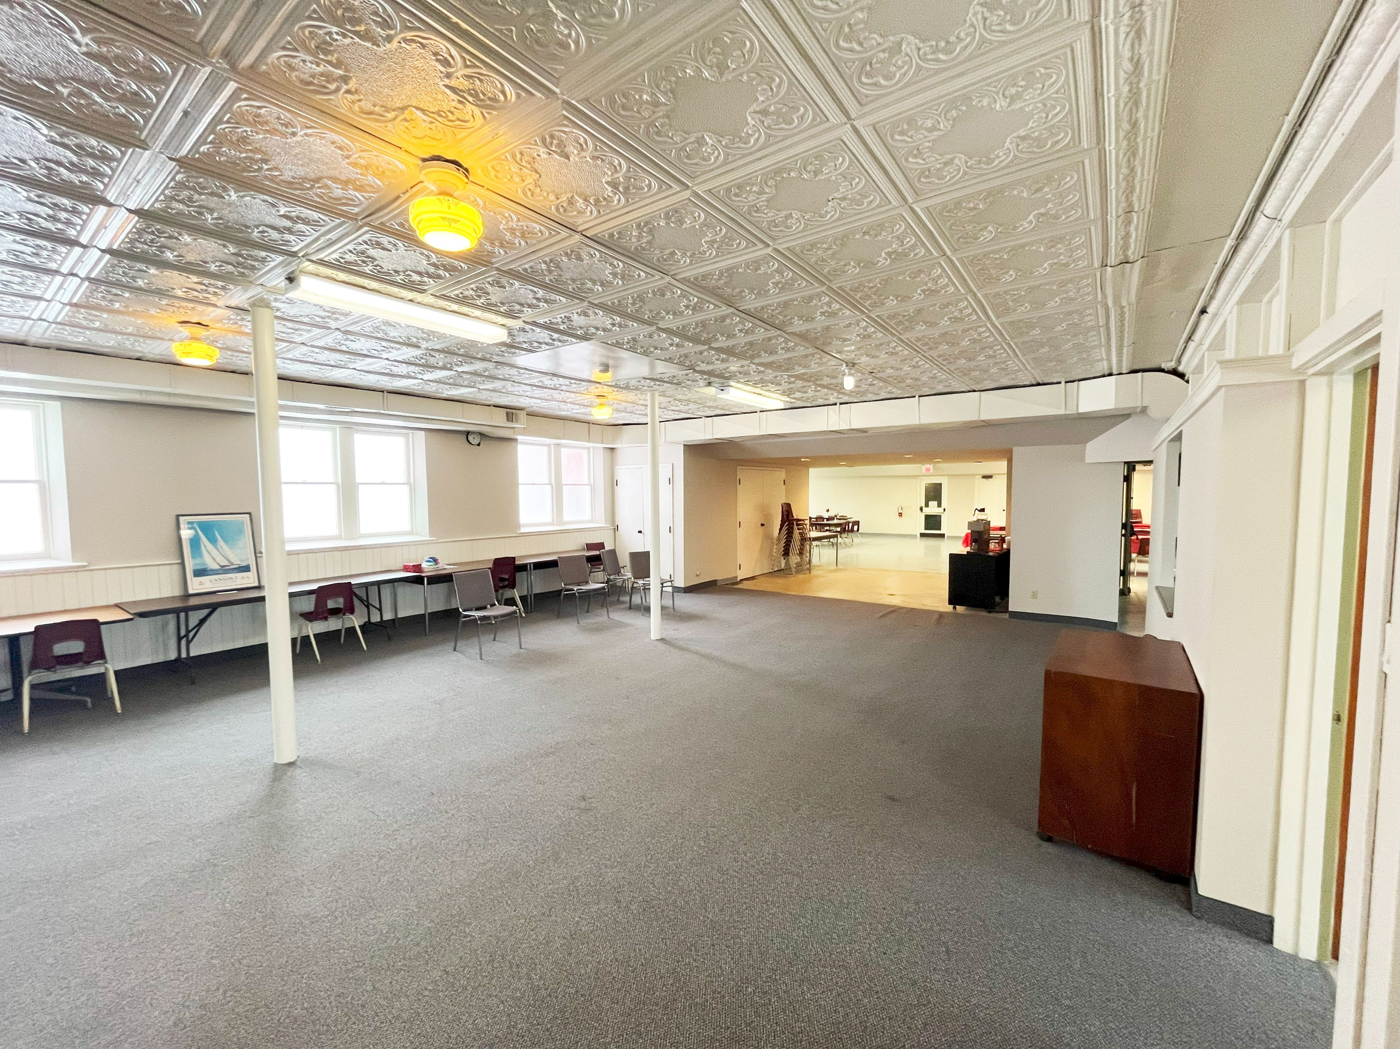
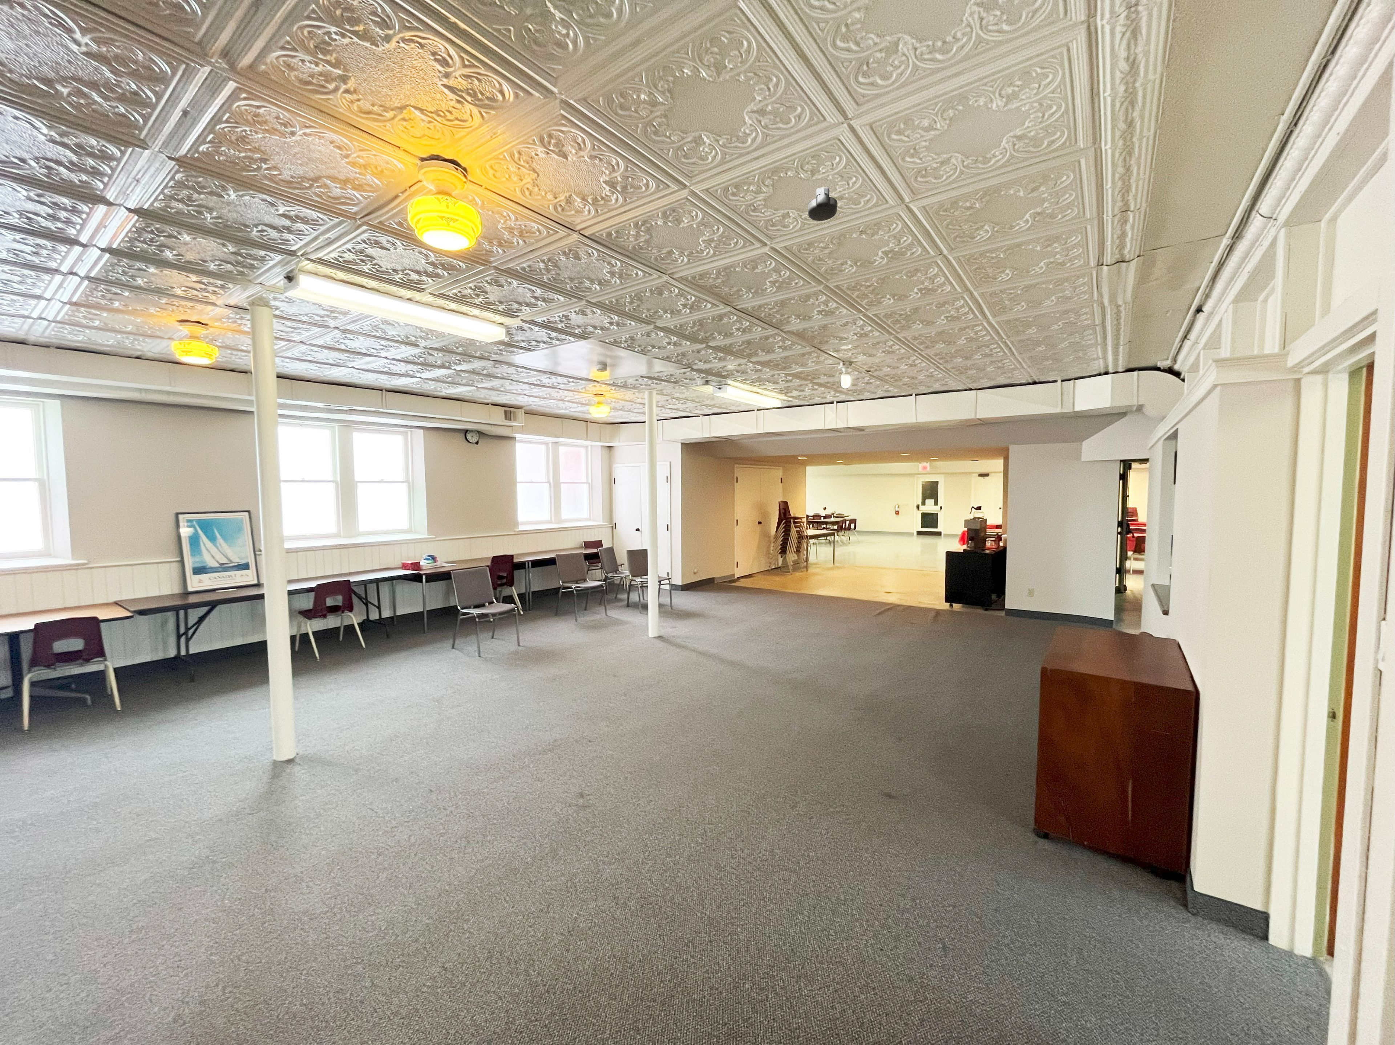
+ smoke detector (823, 203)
